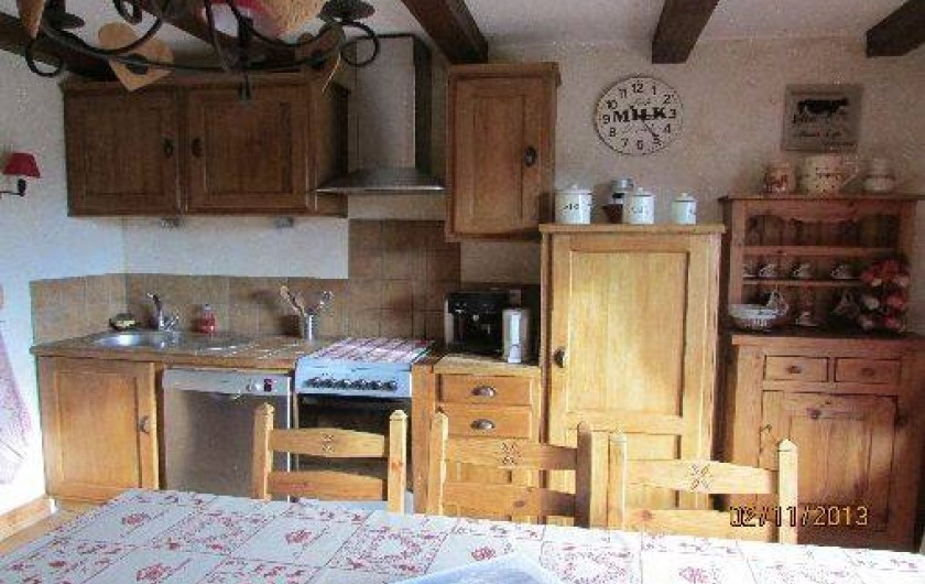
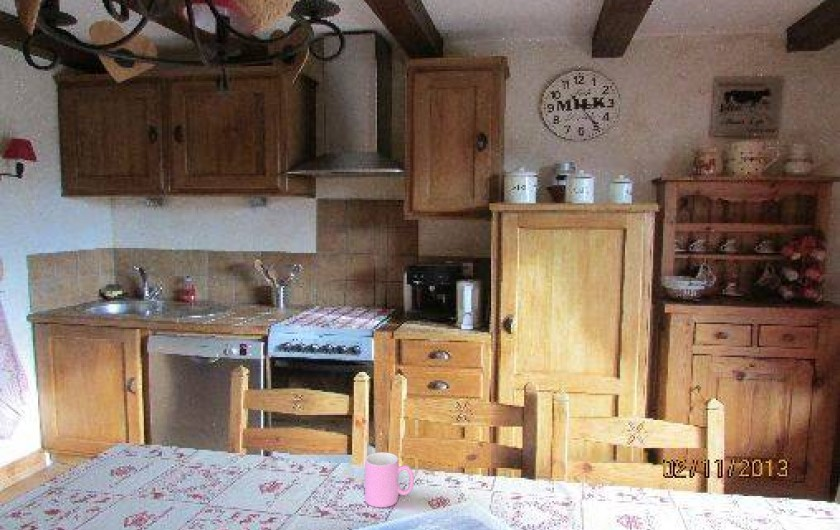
+ cup (389, 479)
